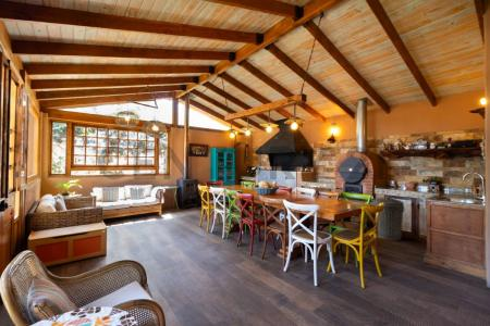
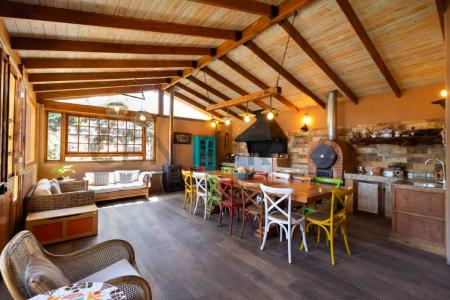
- trash can (387, 216)
